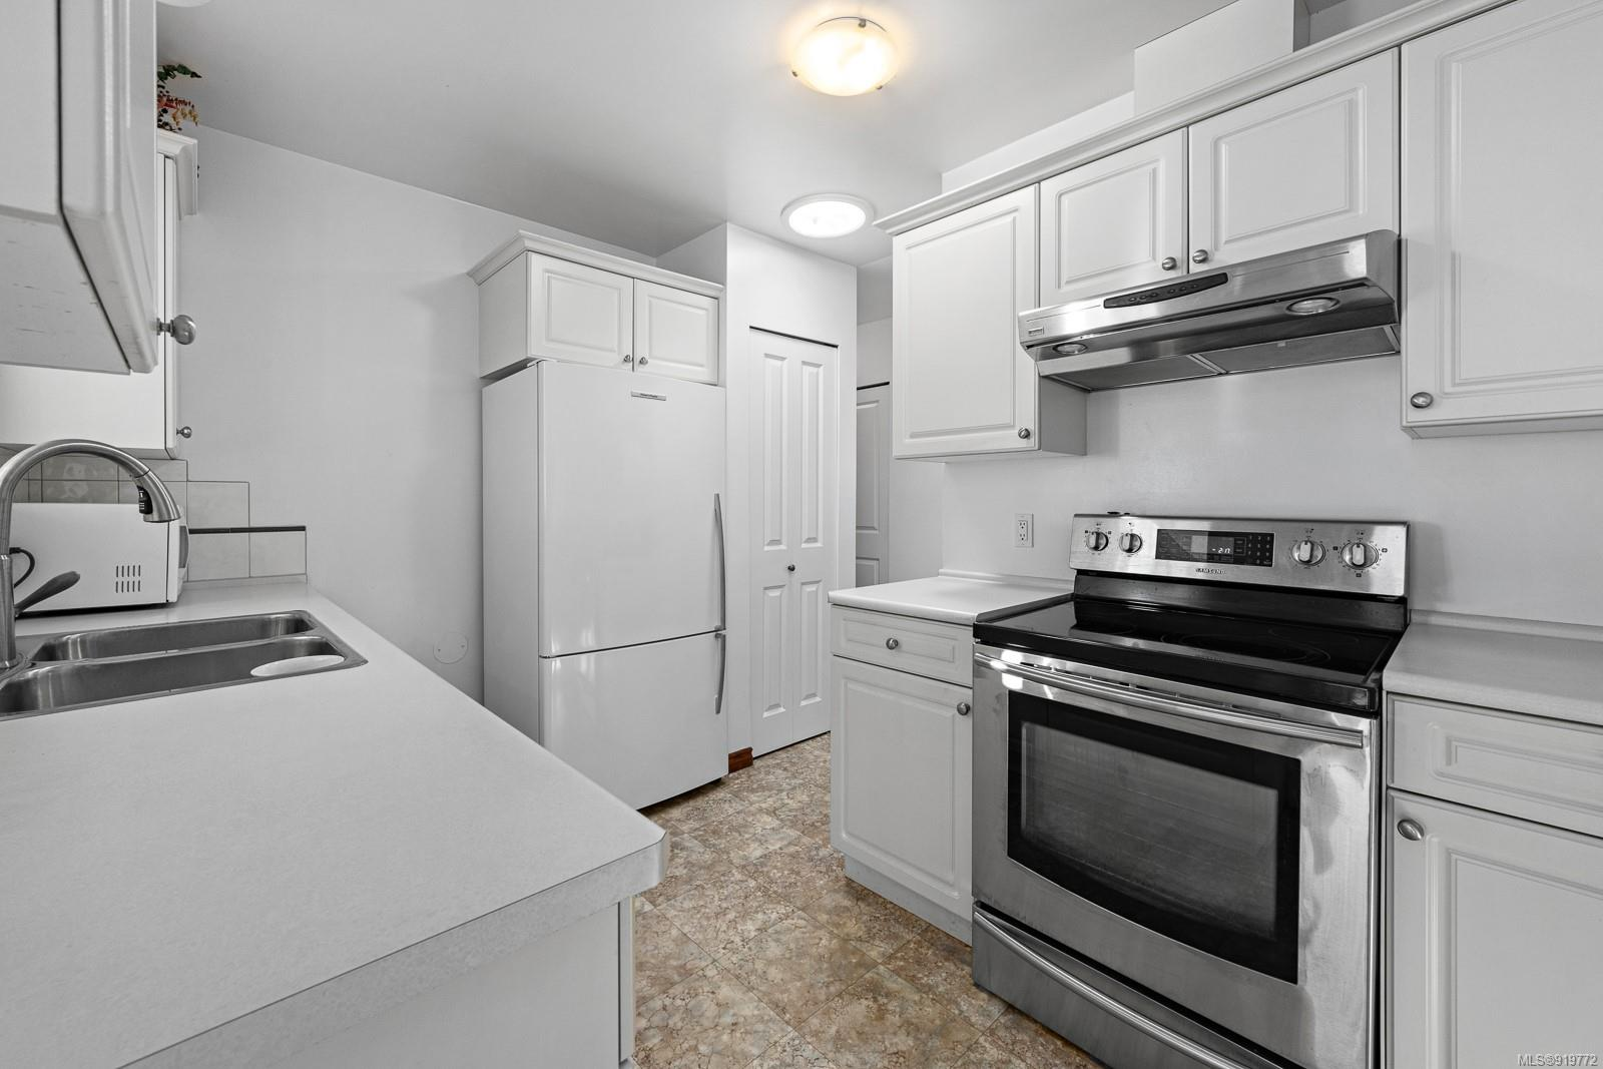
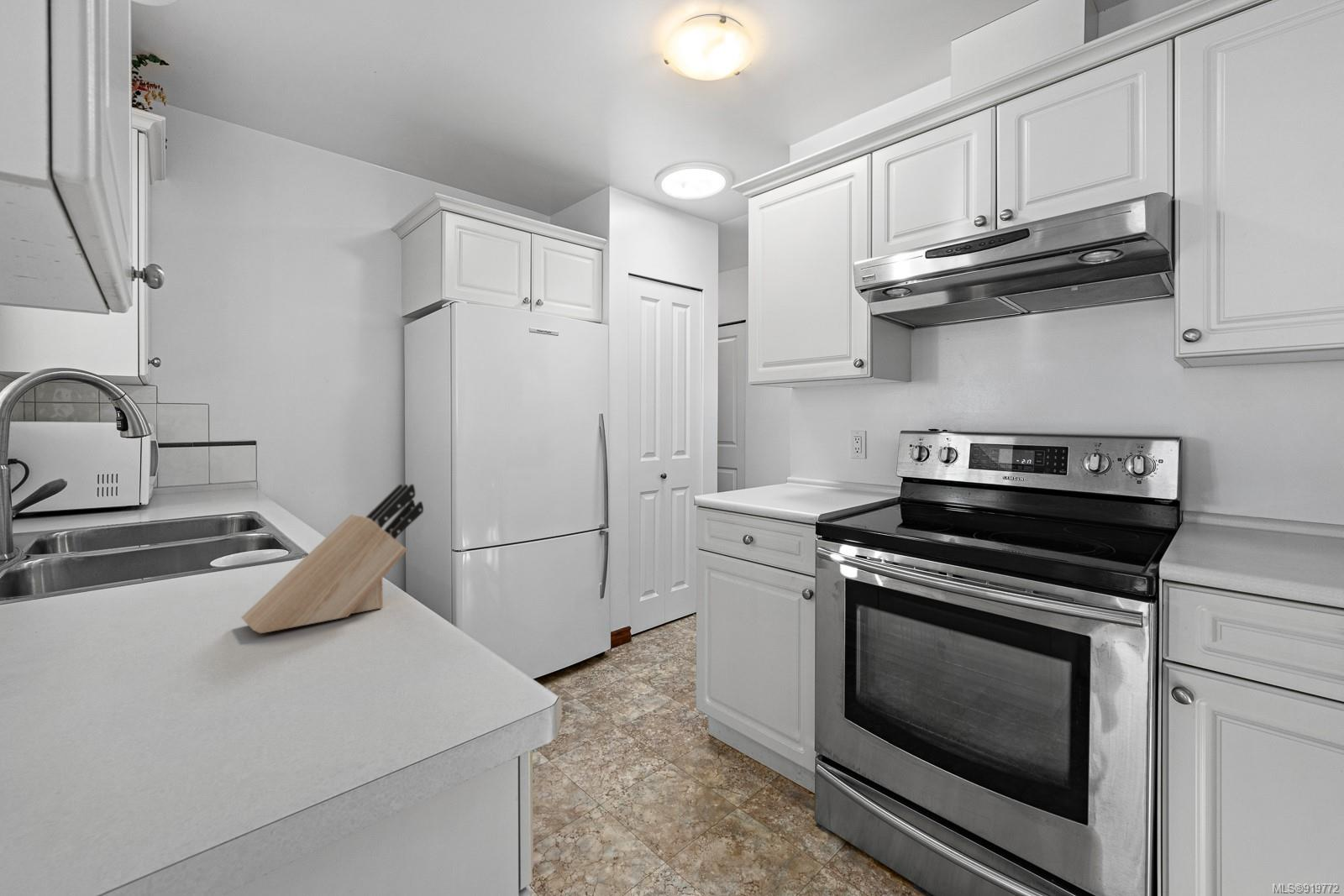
+ knife block (341, 548)
